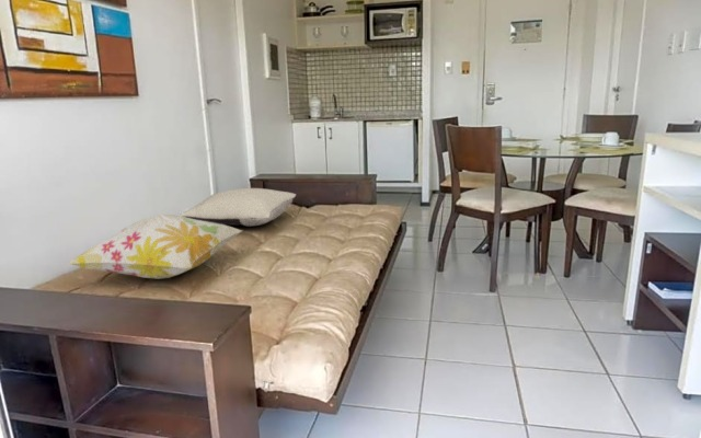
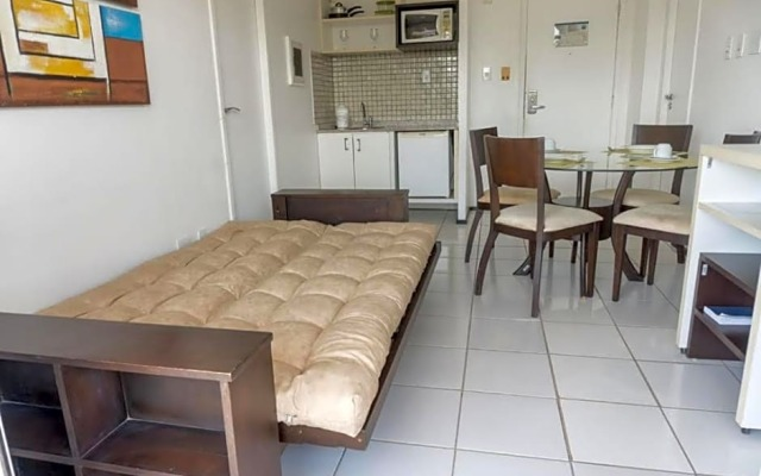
- pillow (242, 206)
- decorative pillow (163, 245)
